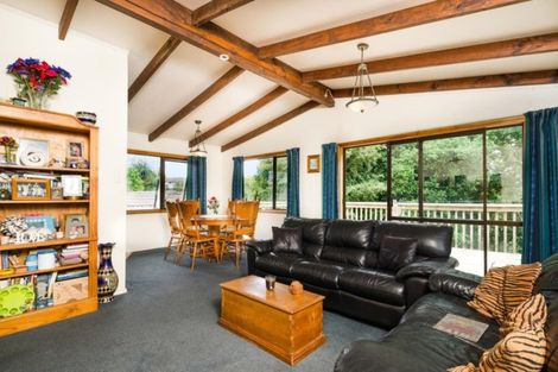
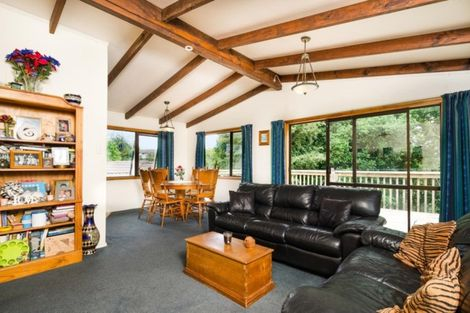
- magazine (461, 326)
